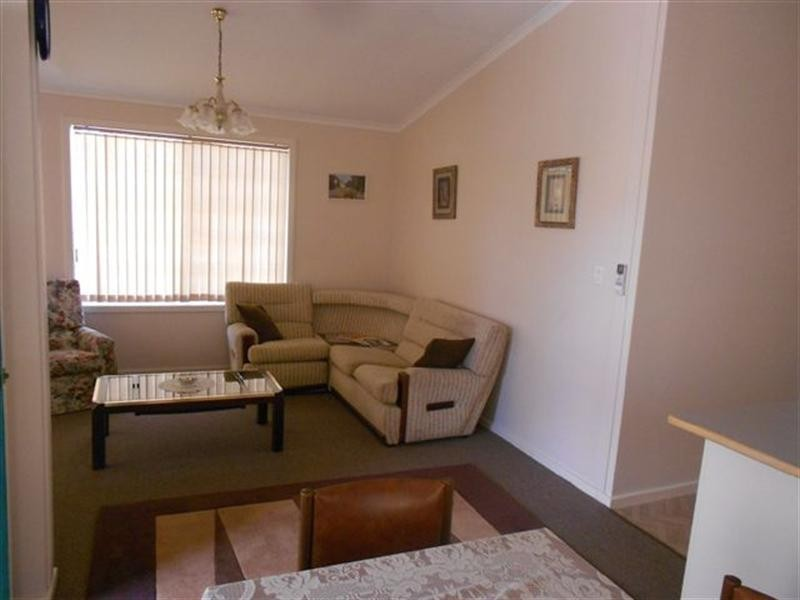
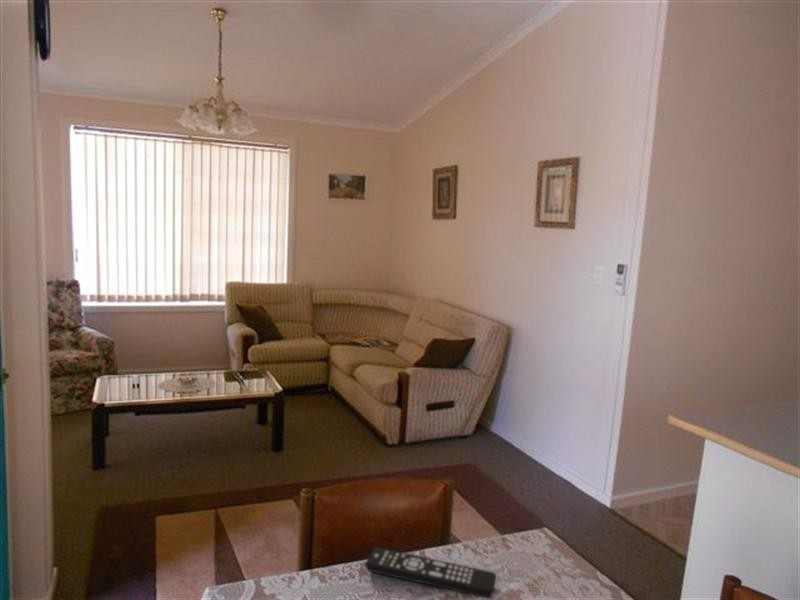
+ remote control (429, 572)
